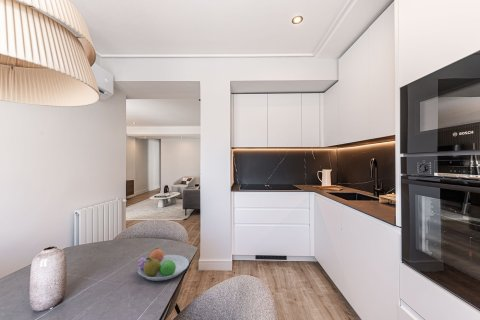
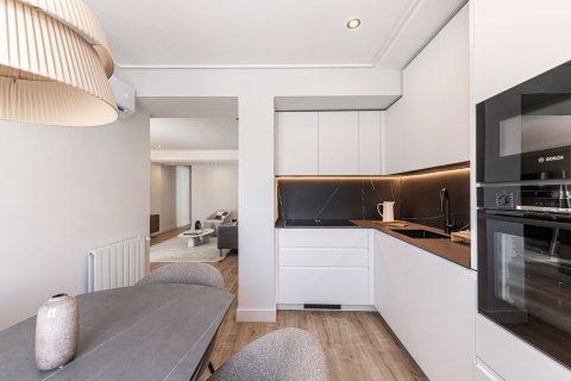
- fruit bowl (163, 261)
